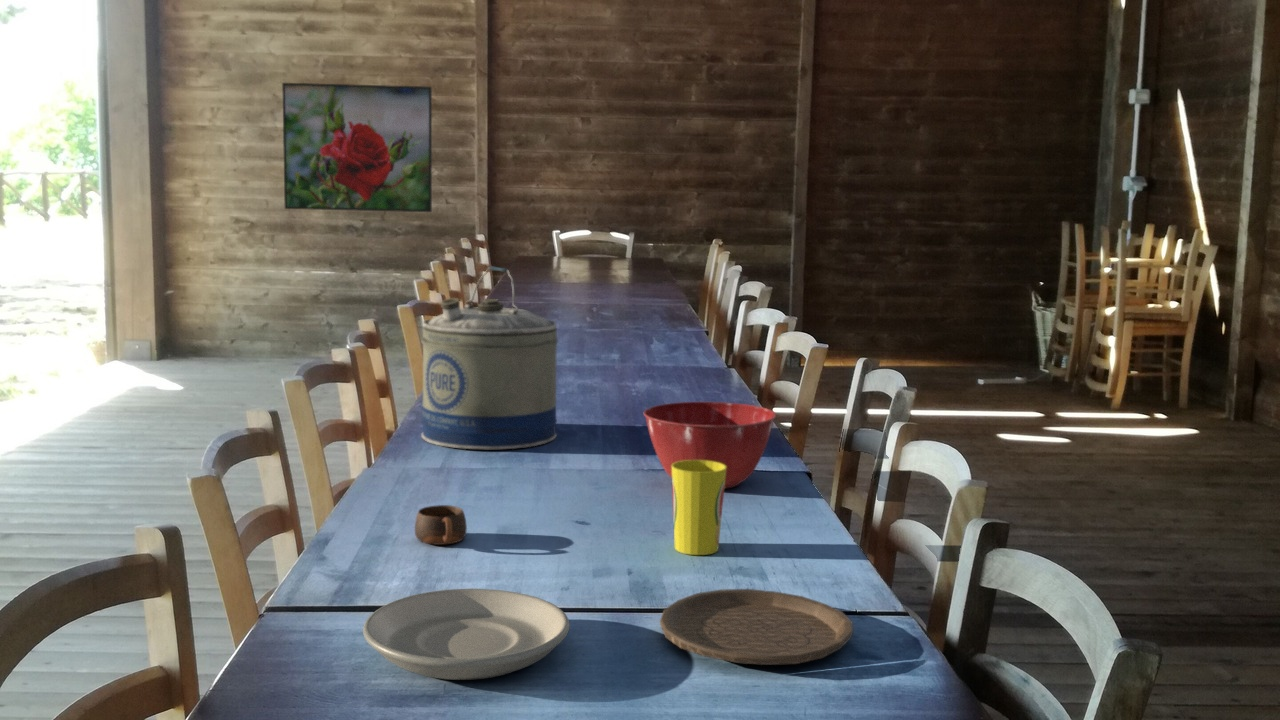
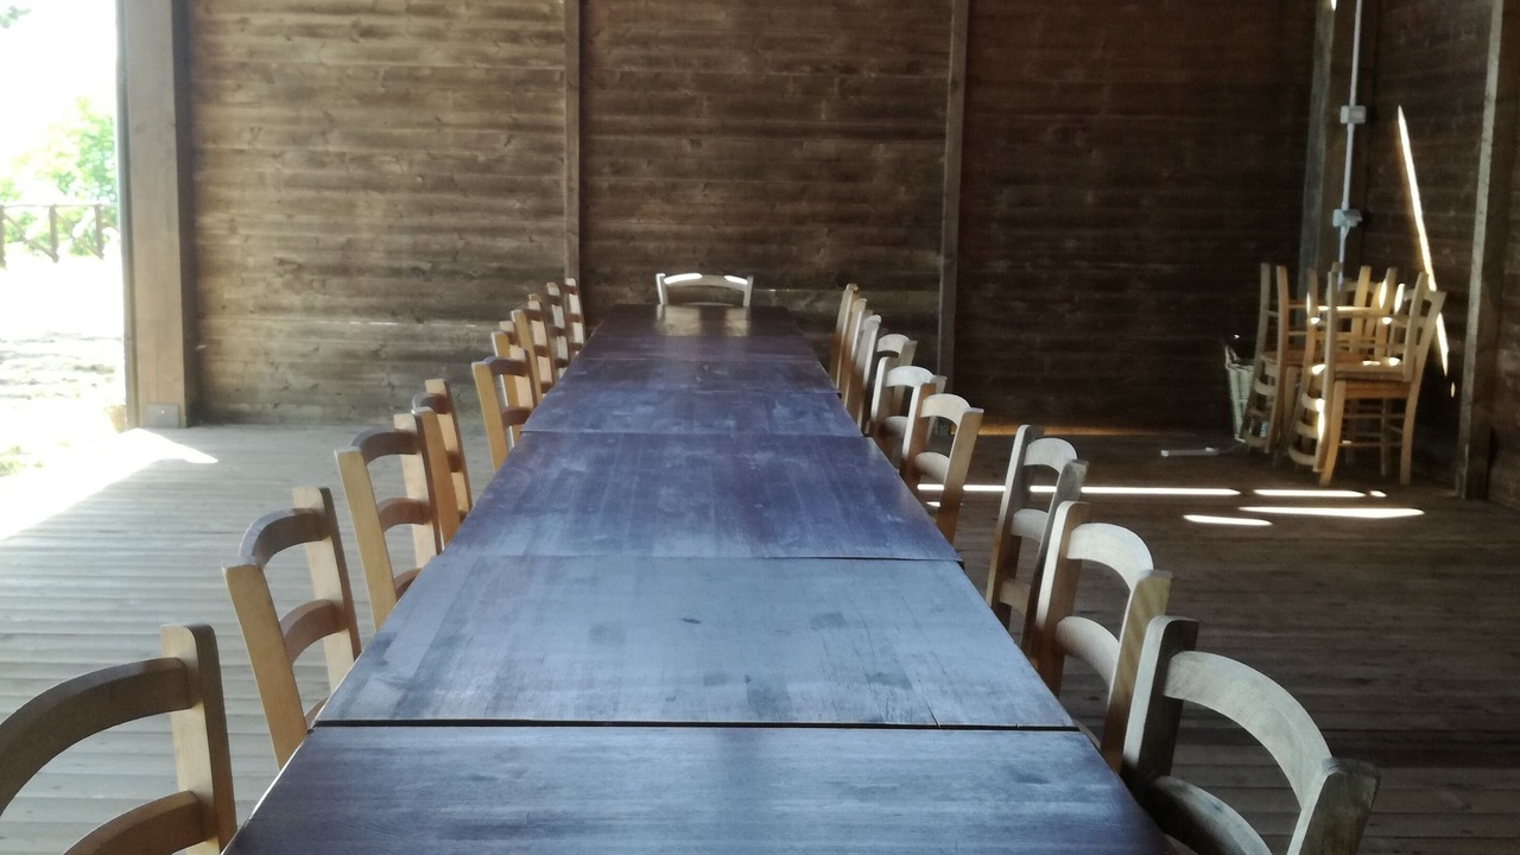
- water jug (490, 351)
- plate (467, 636)
- cup (440, 526)
- plate (755, 627)
- mixing bowl (708, 447)
- cup (697, 507)
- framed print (357, 148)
